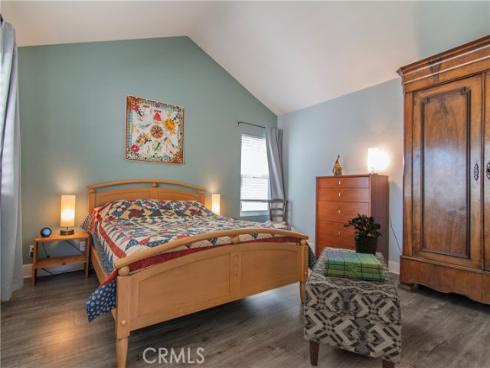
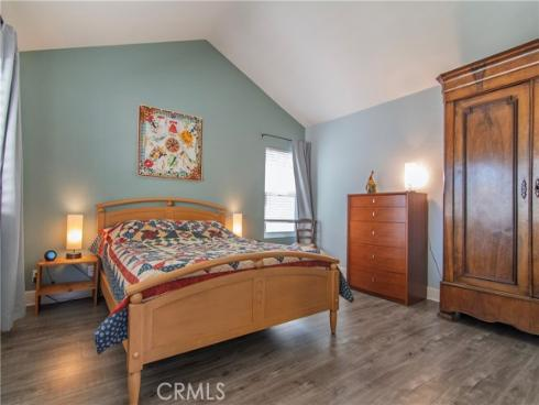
- bench (350, 297)
- stack of books (349, 263)
- potted plant (363, 233)
